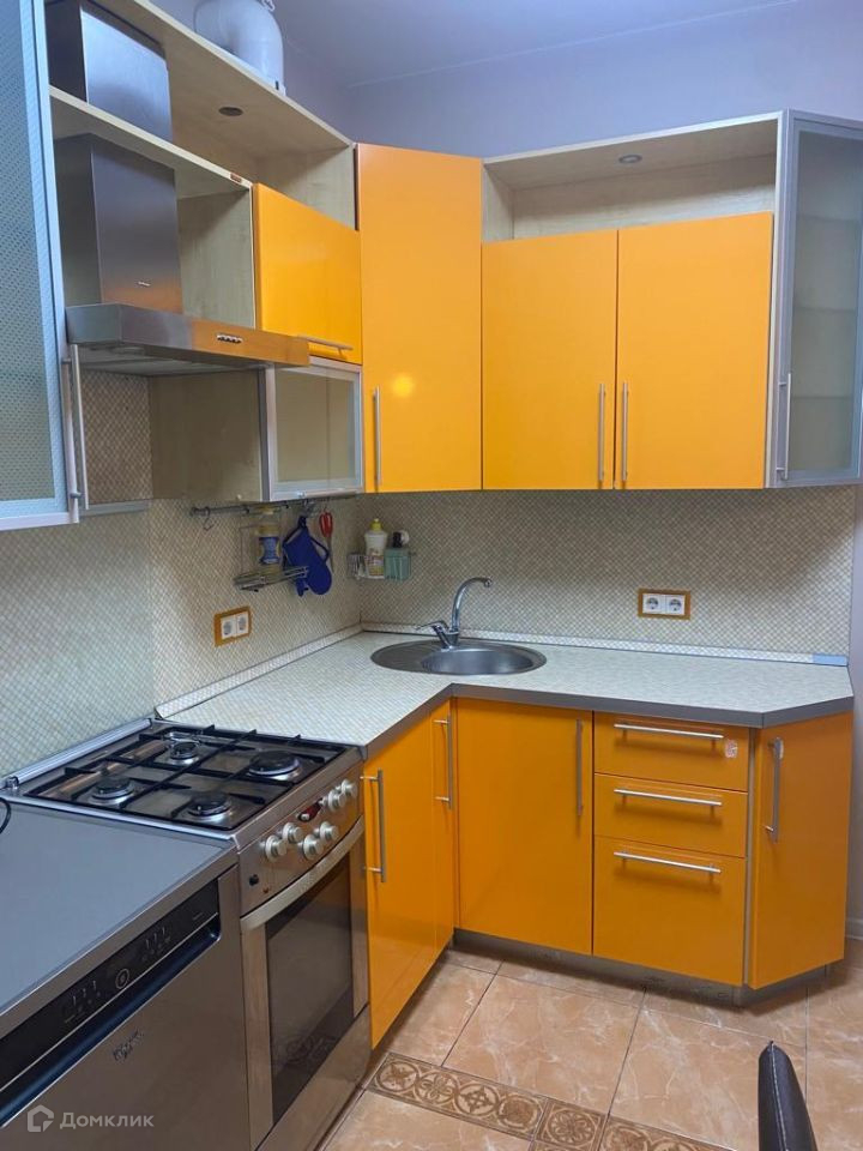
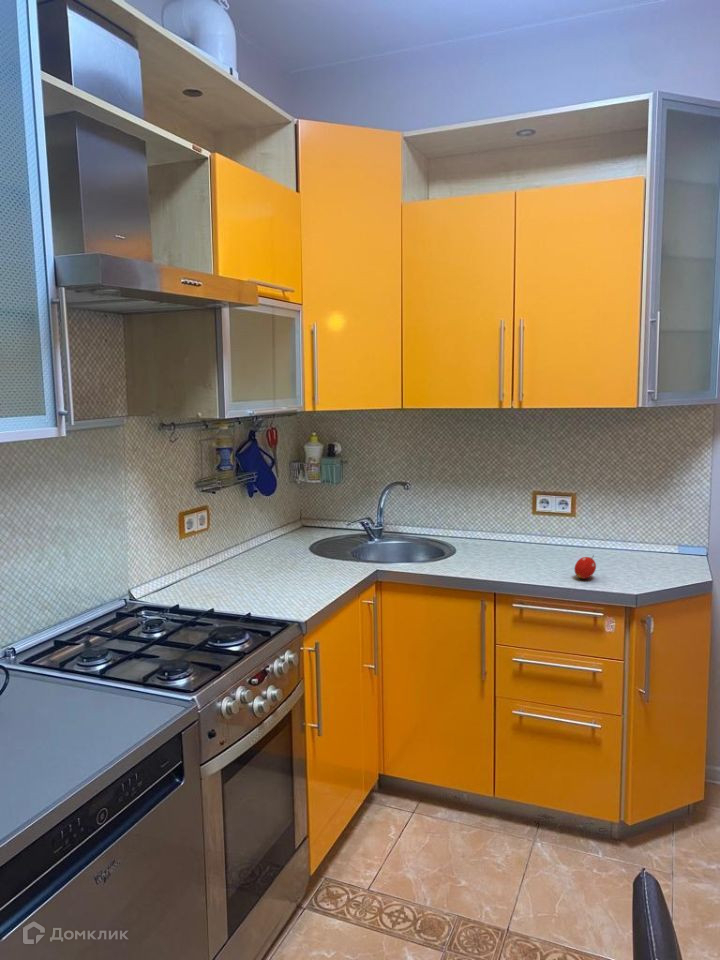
+ fruit (585, 566)
